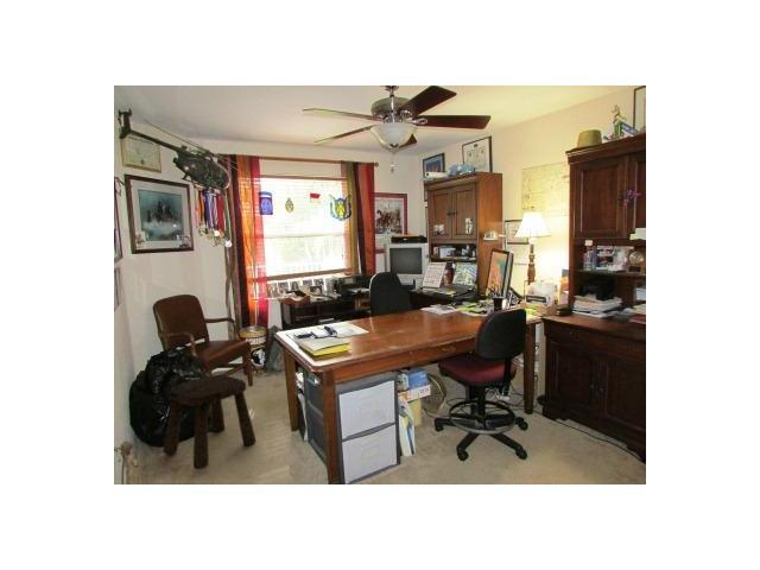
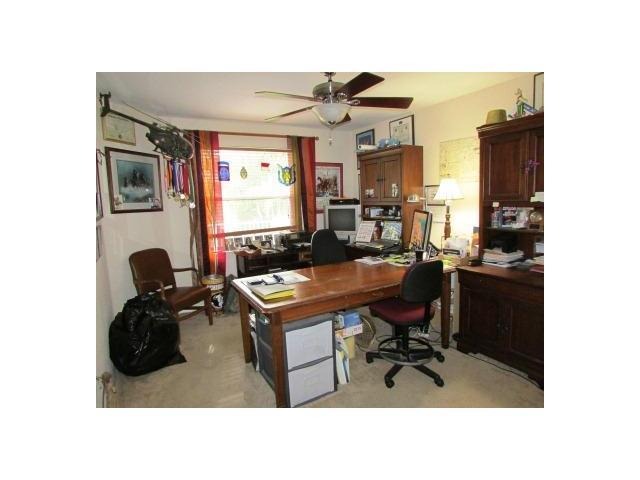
- stool (207, 416)
